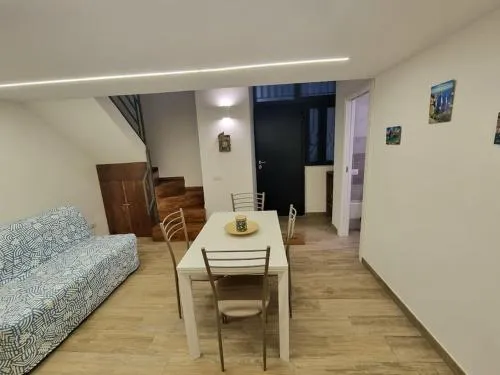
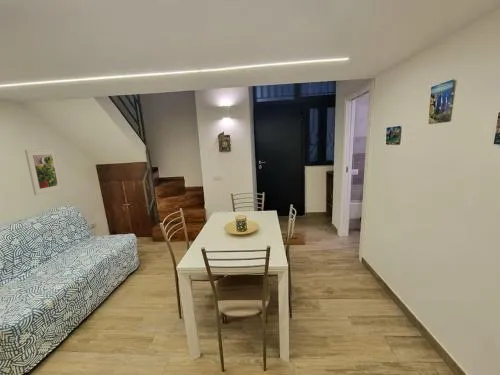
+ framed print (45, 171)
